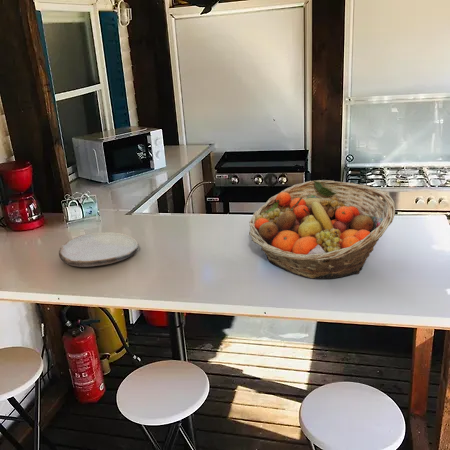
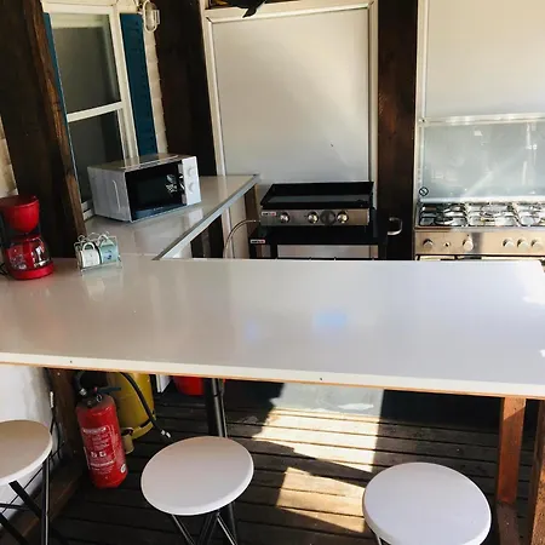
- plate (99, 249)
- fruit basket (318, 226)
